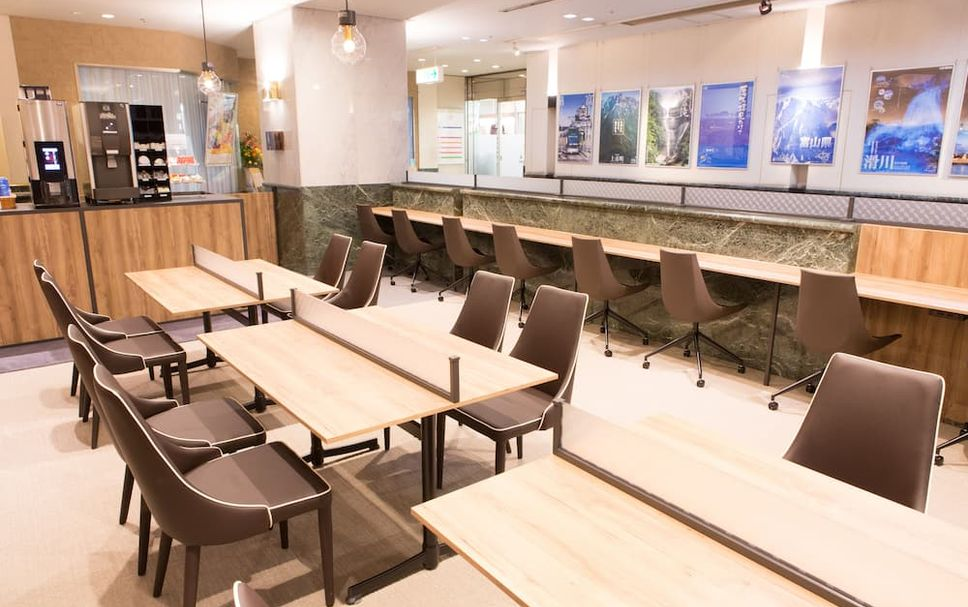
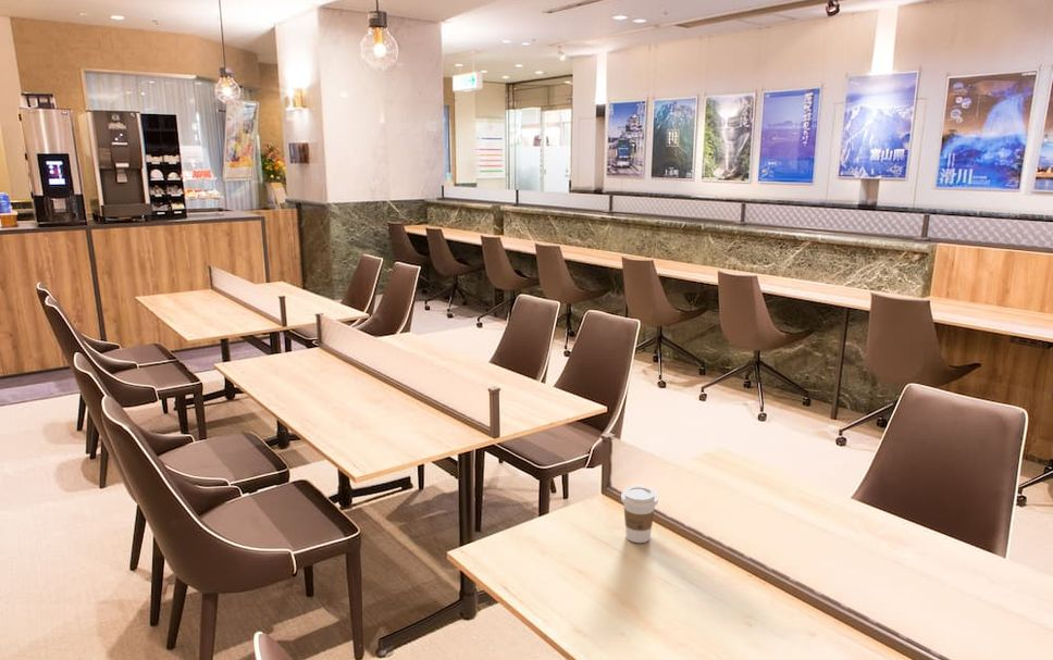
+ coffee cup (639, 514)
